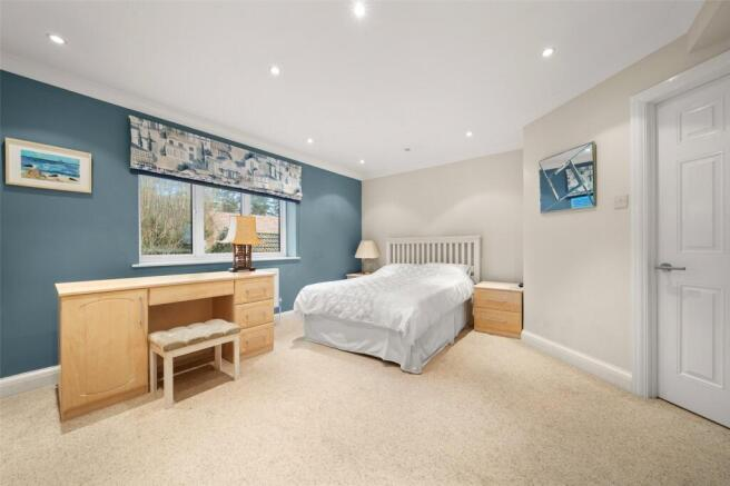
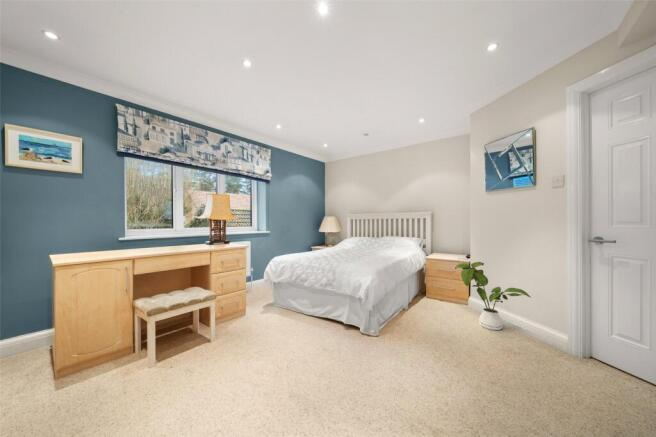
+ house plant (483, 295)
